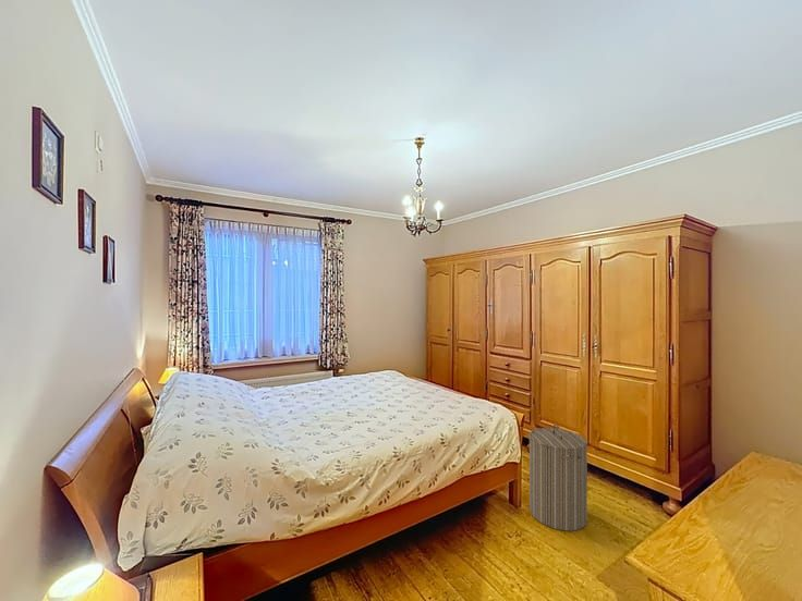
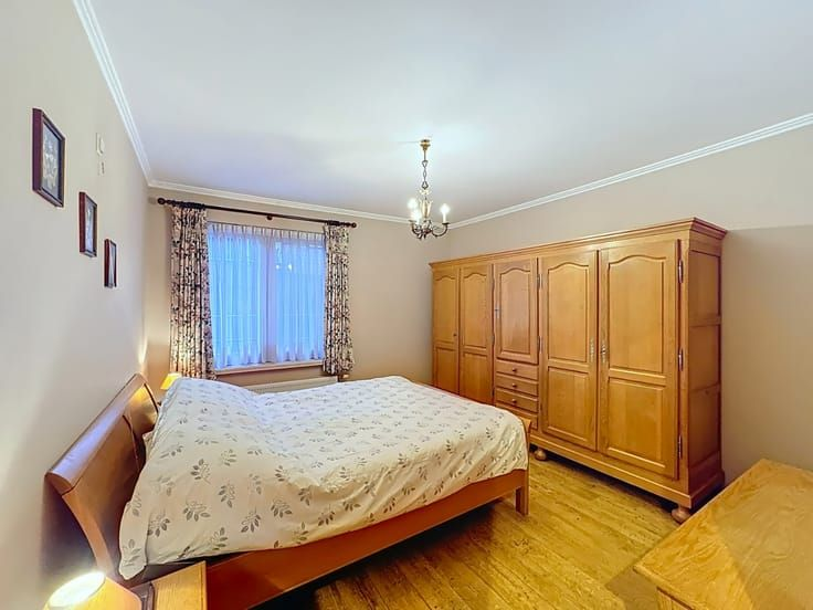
- laundry hamper (557, 469)
